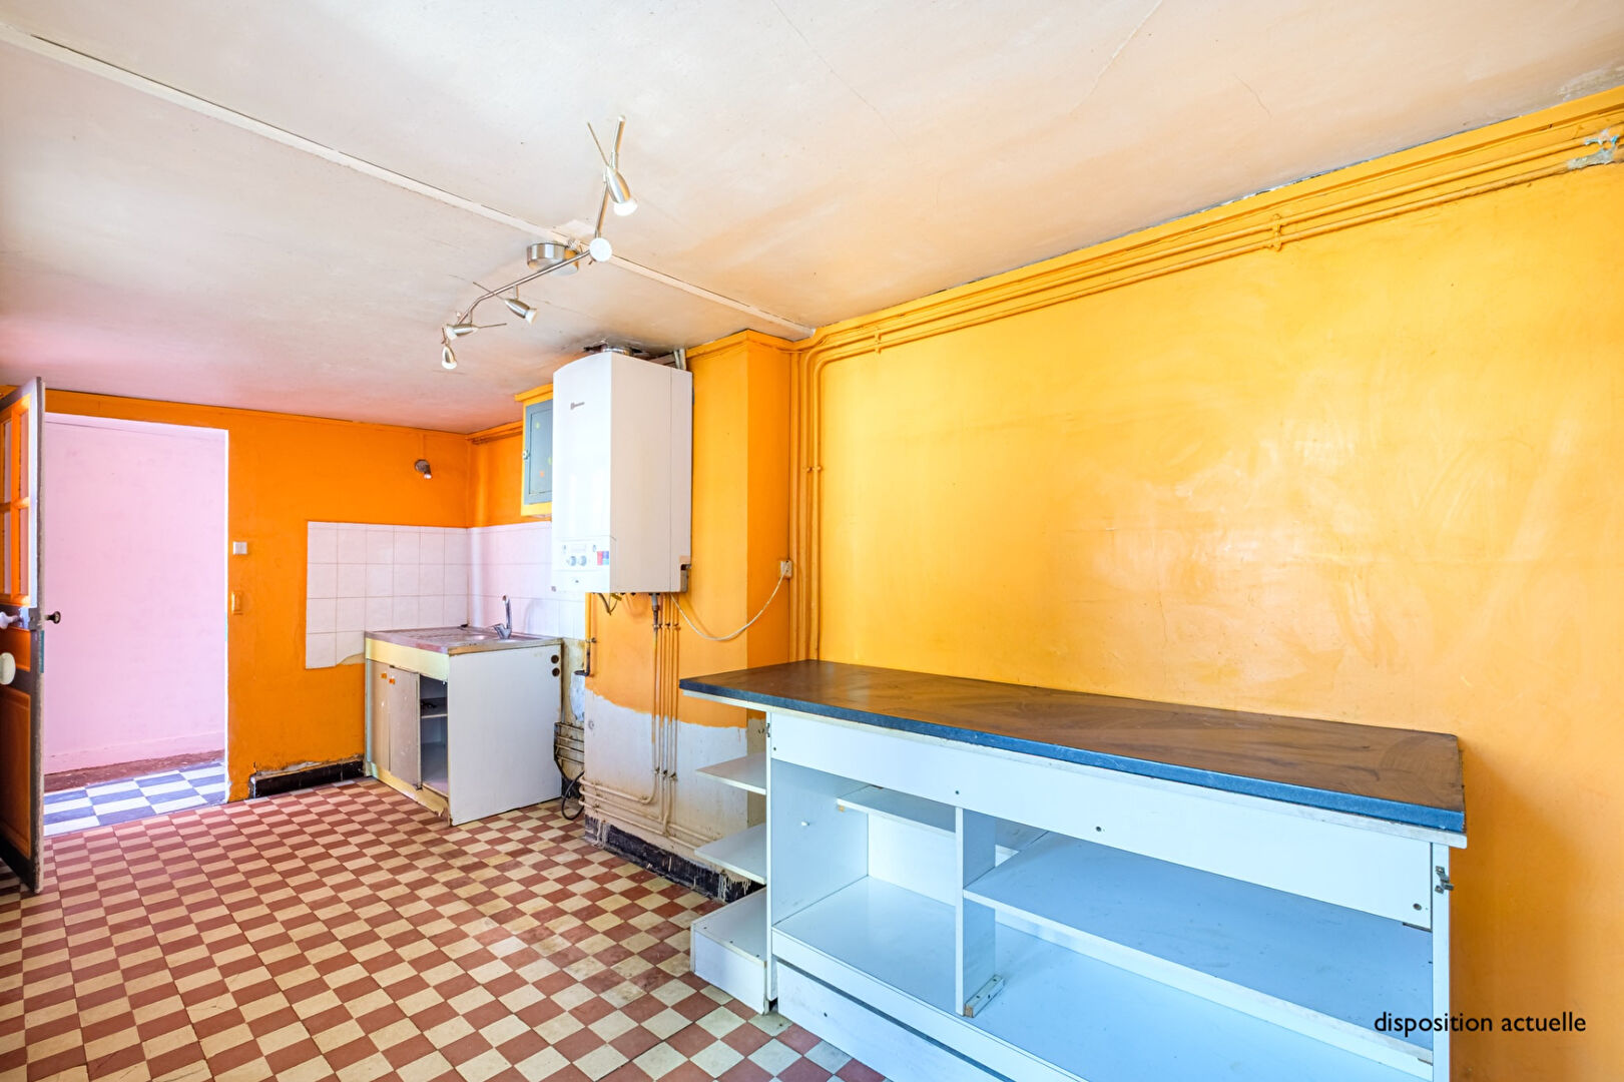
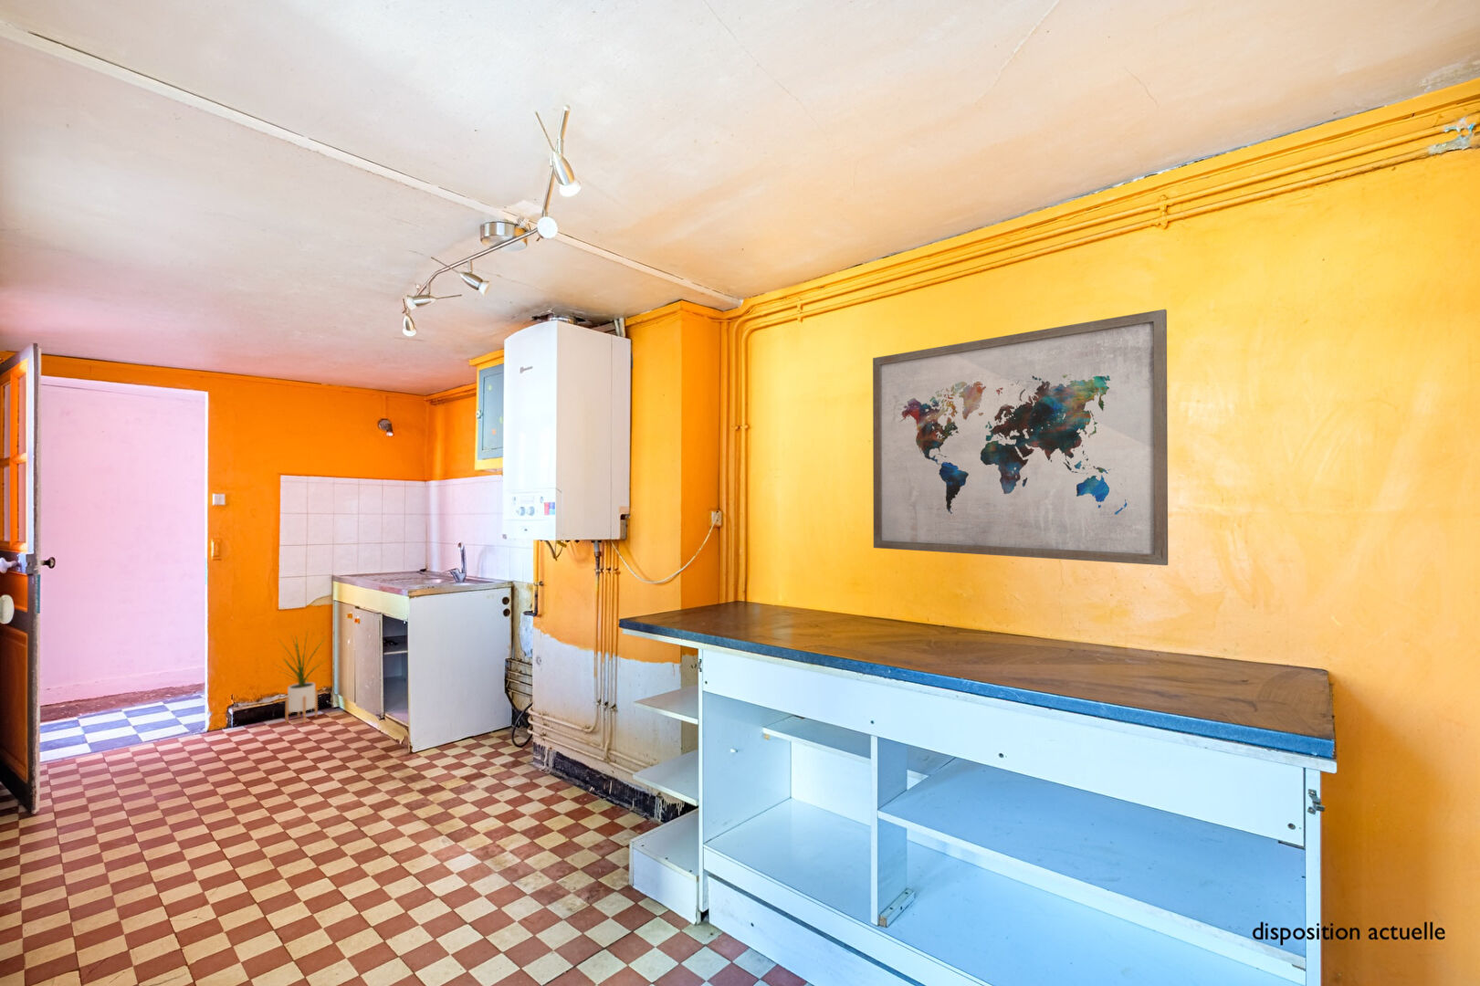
+ wall art (998, 446)
+ house plant (303, 673)
